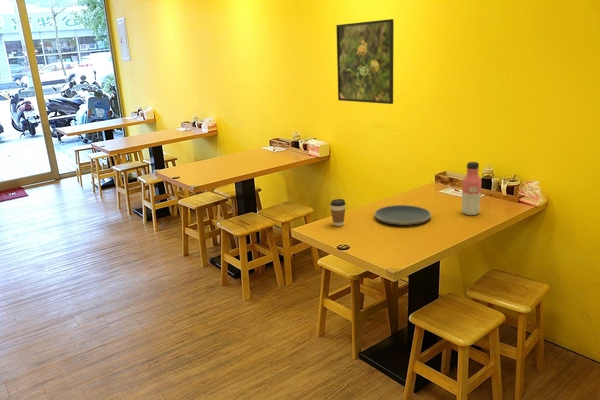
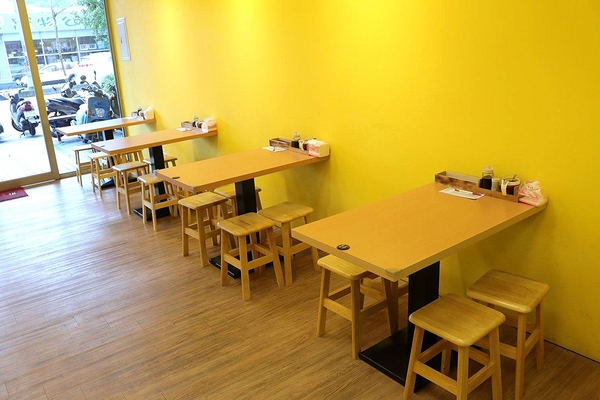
- water bottle (471, 188)
- coffee cup (338, 212)
- plate (402, 215)
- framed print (363, 62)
